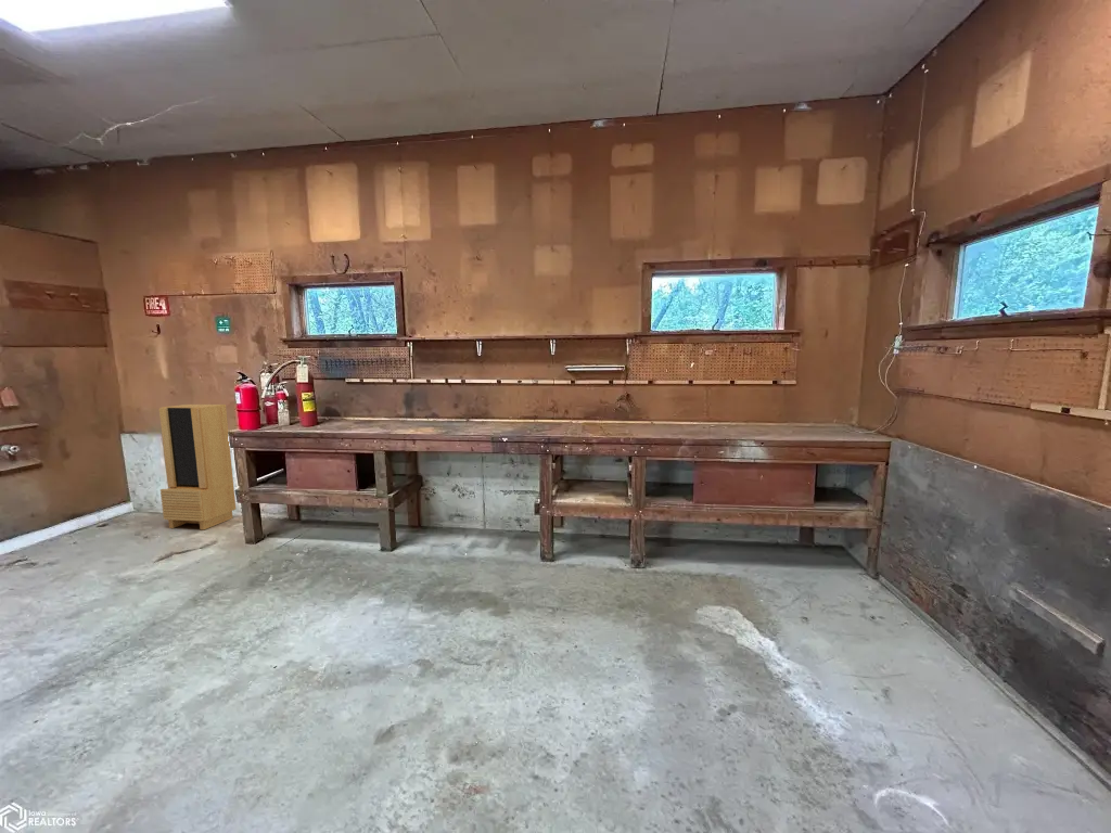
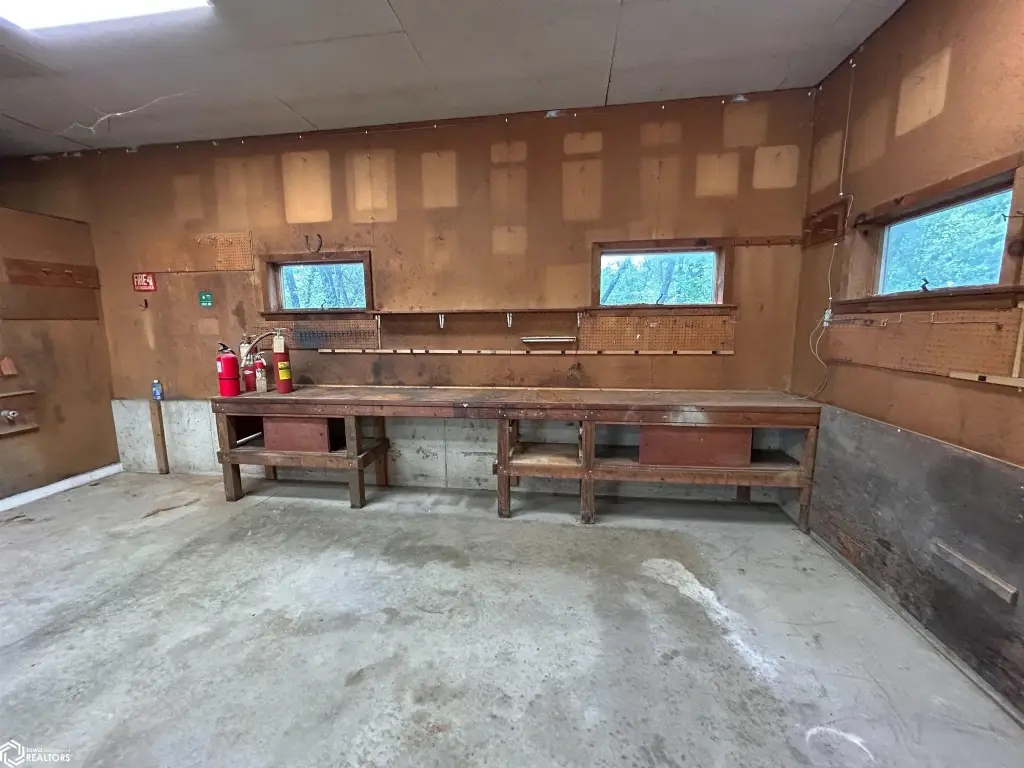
- storage cabinet (195, 465)
